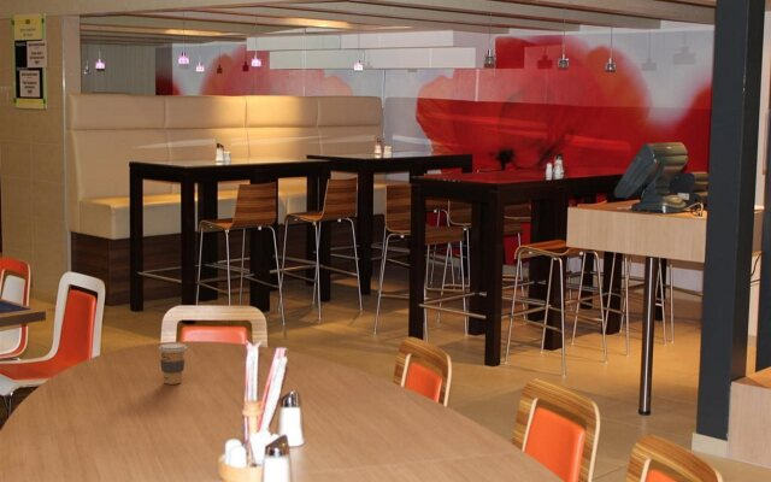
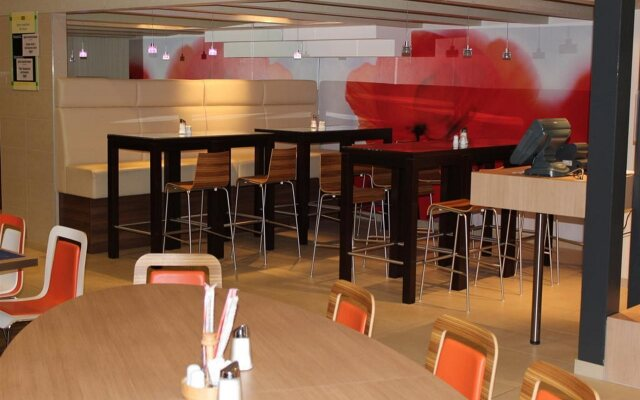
- coffee cup (172, 363)
